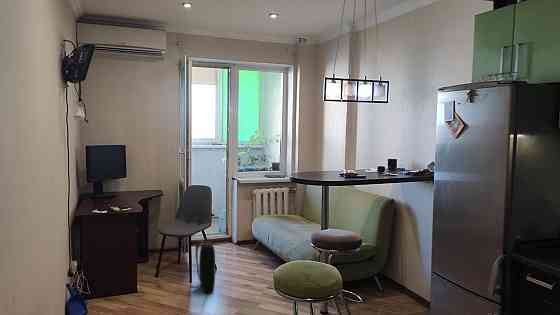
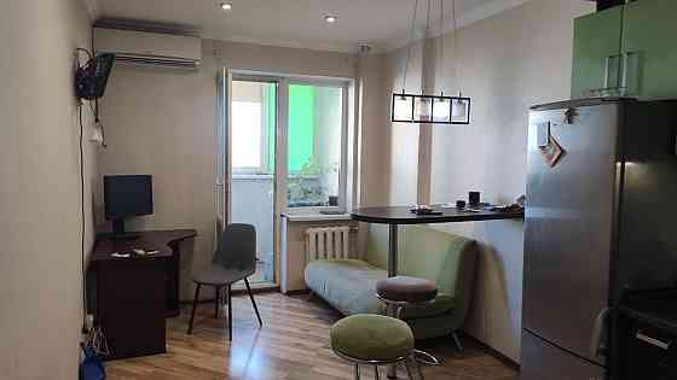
- backpack (202, 263)
